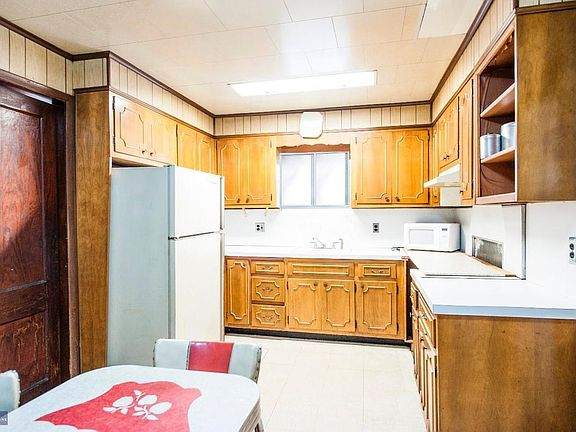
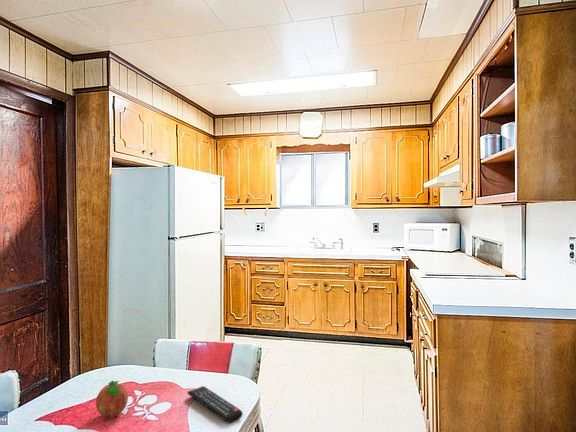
+ remote control (213, 403)
+ fruit (112, 397)
